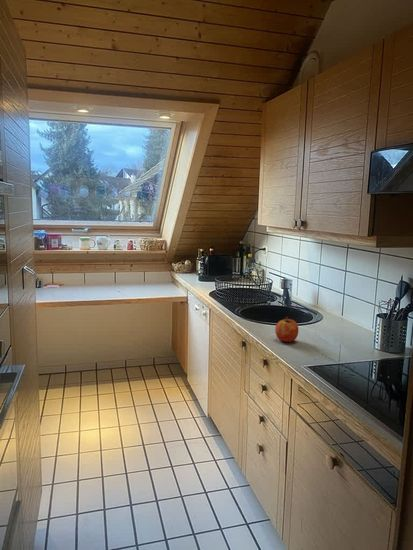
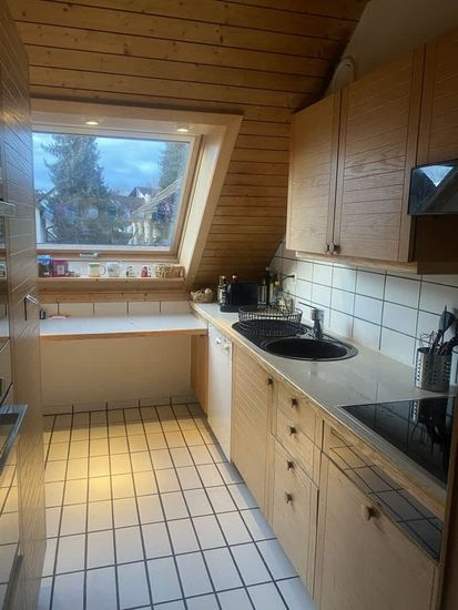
- fruit (287, 329)
